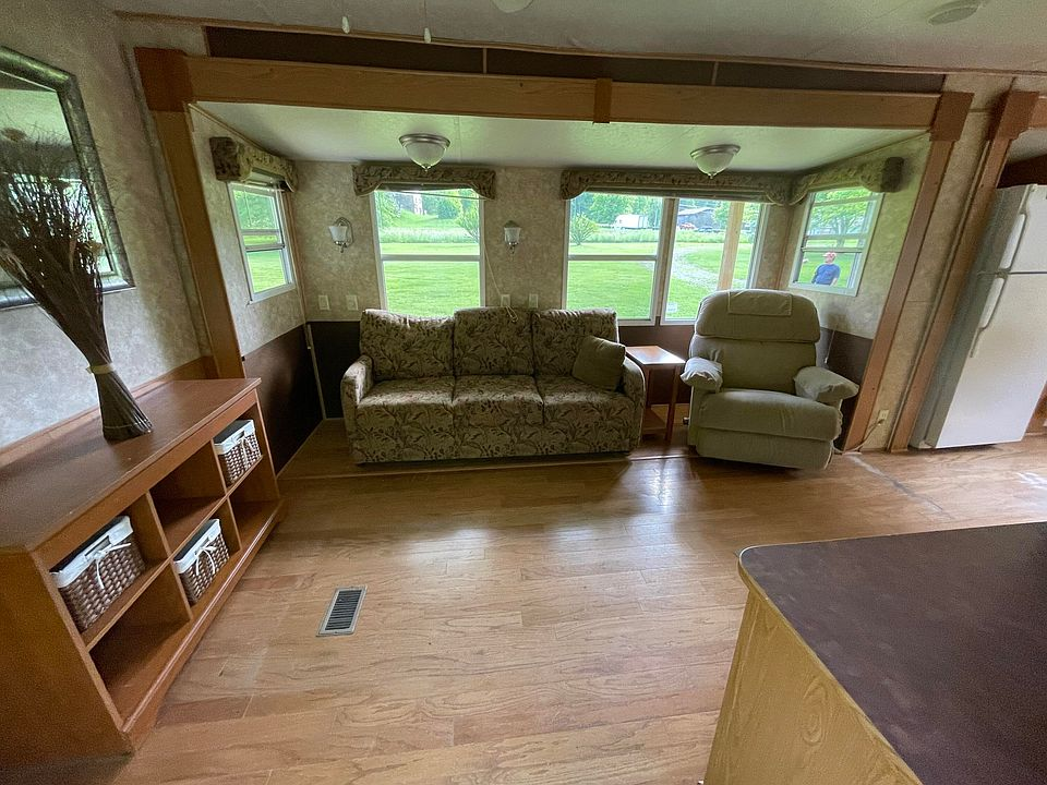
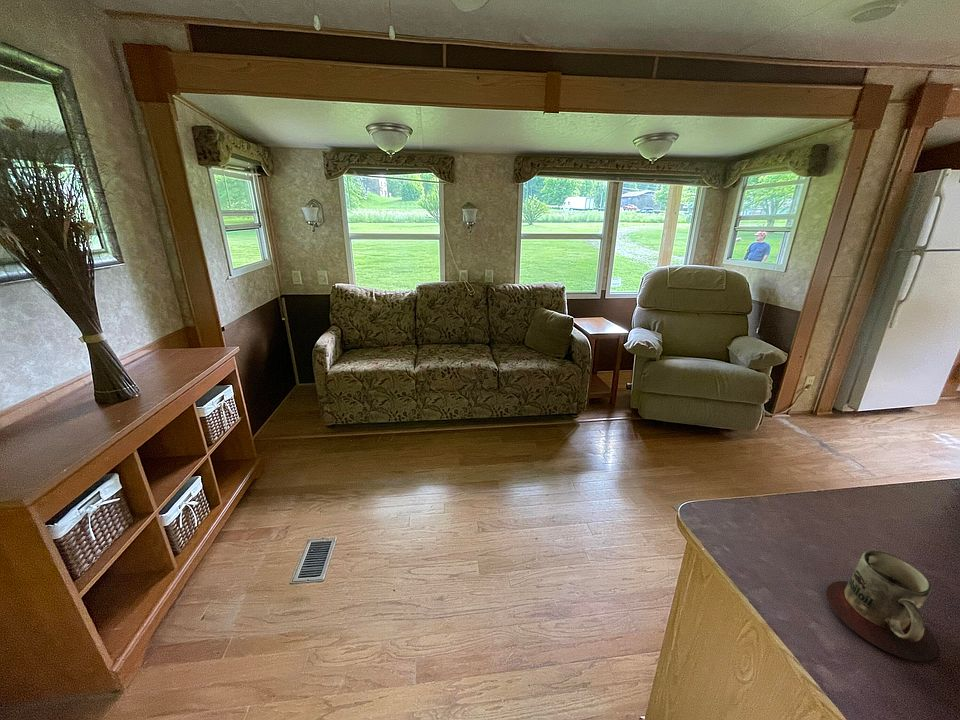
+ mug (887, 597)
